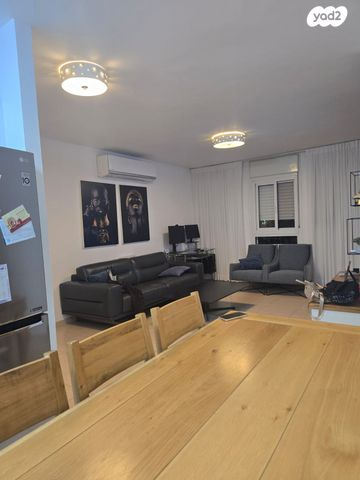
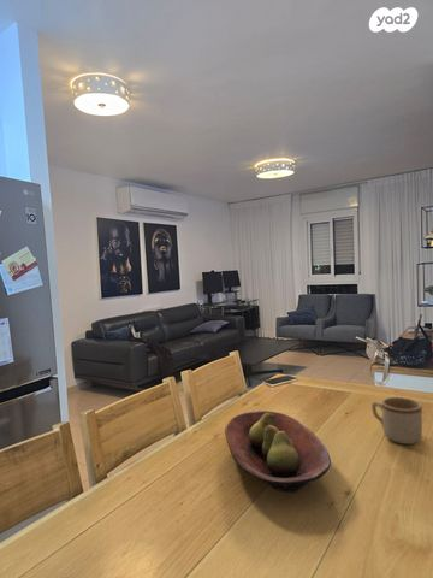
+ fruit bowl (272, 442)
+ mug (396, 418)
